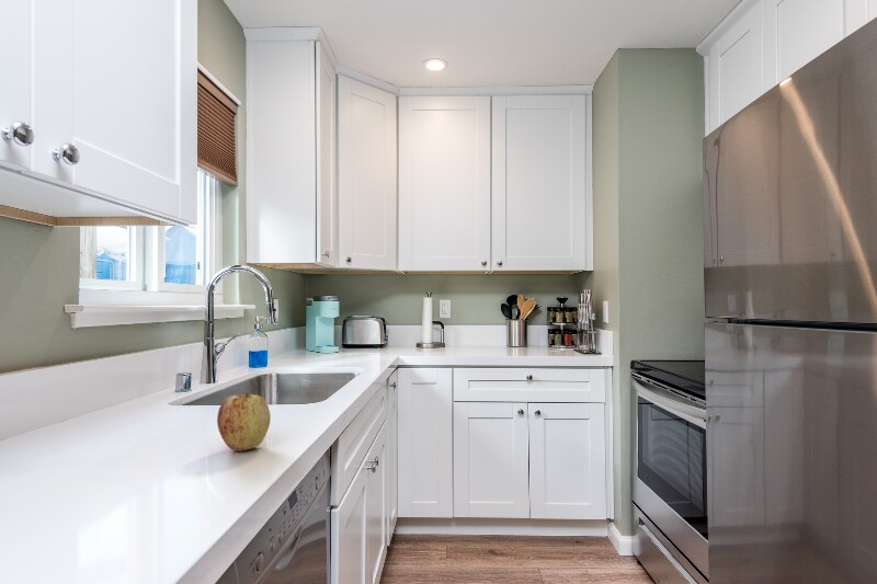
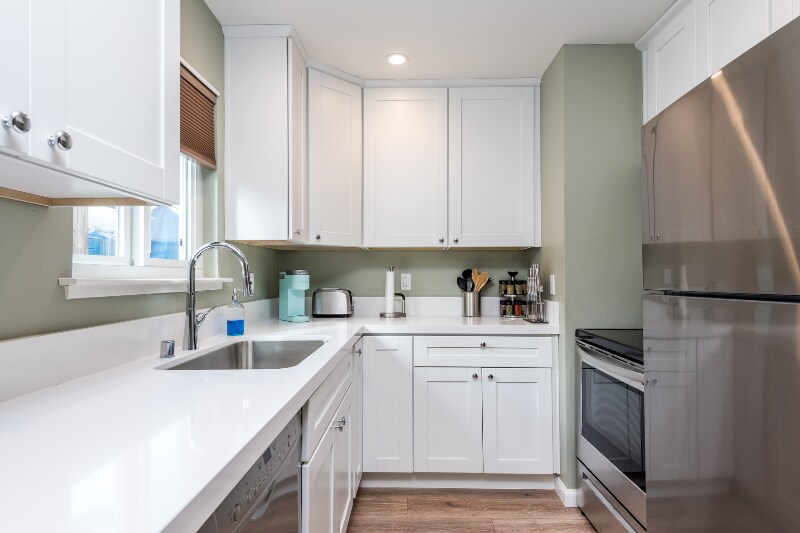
- apple (244, 420)
